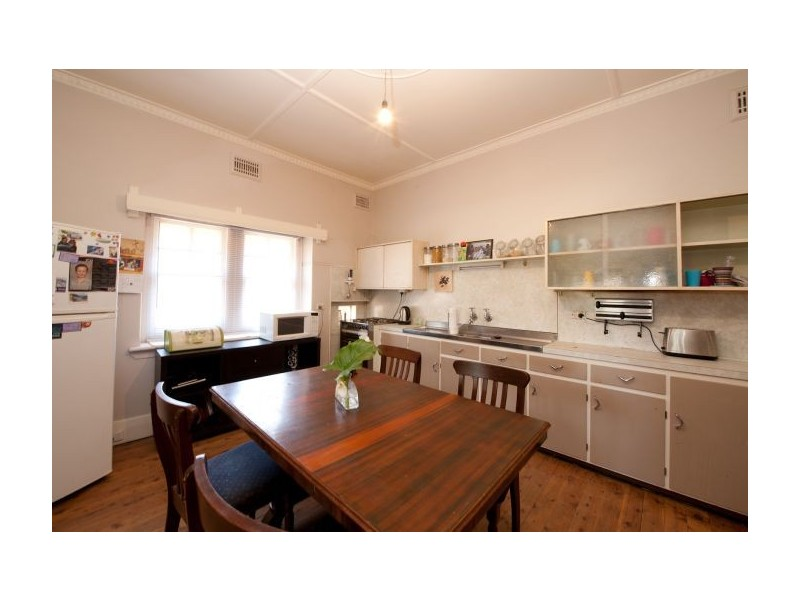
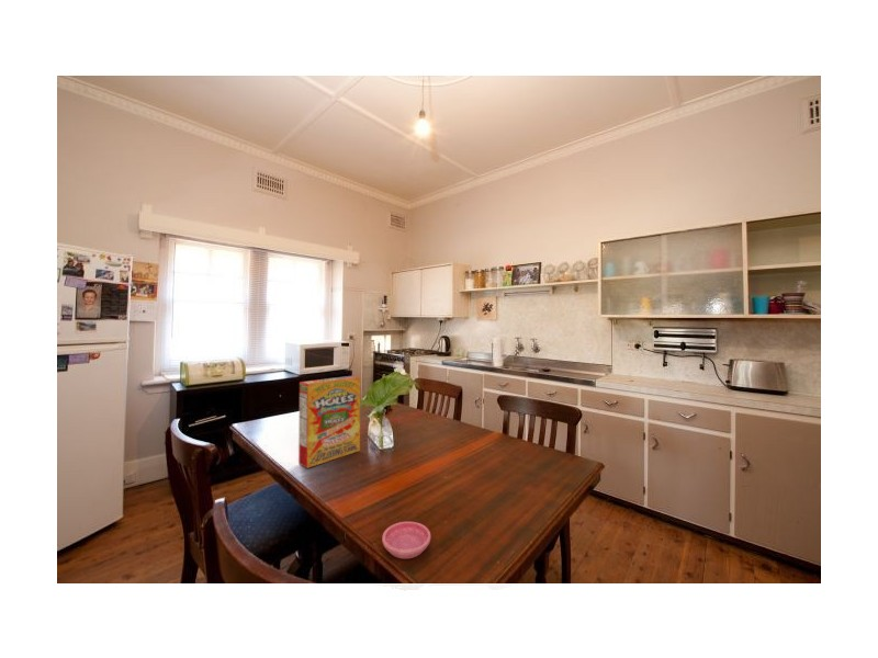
+ cereal box (330, 418)
+ saucer (406, 541)
